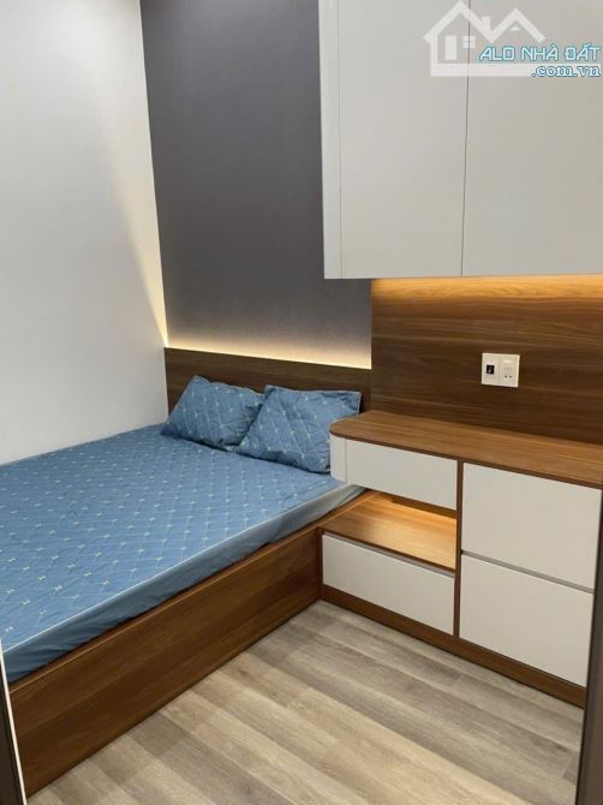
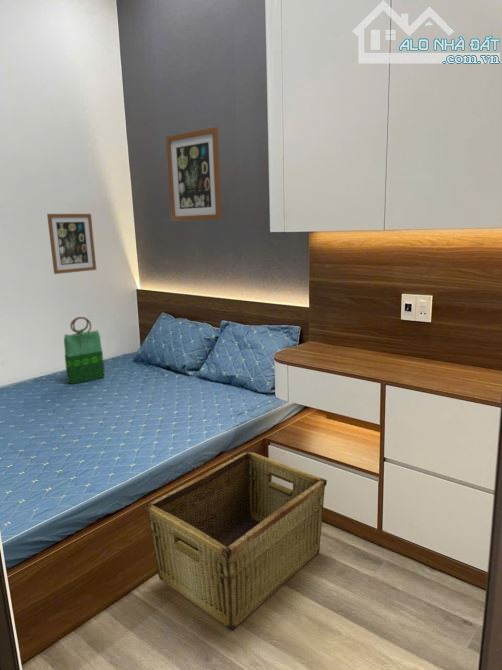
+ tote bag (83, 348)
+ wall art (193, 176)
+ wall art (72, 243)
+ hamper (240, 529)
